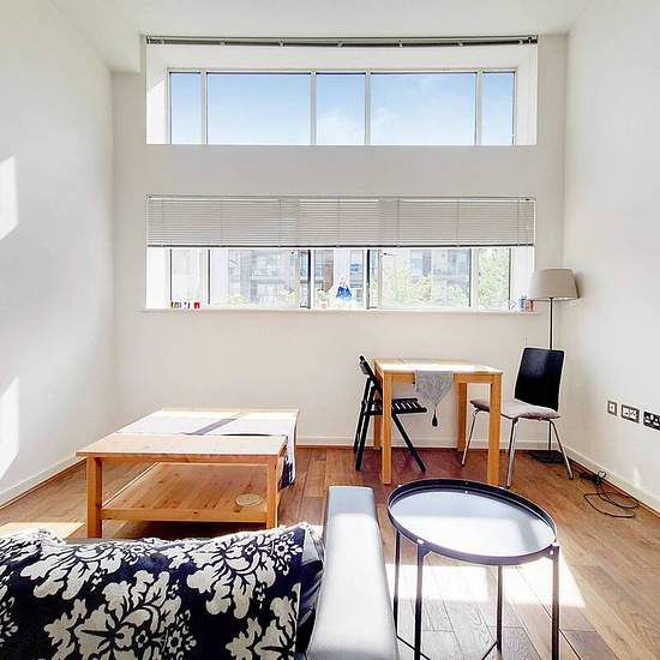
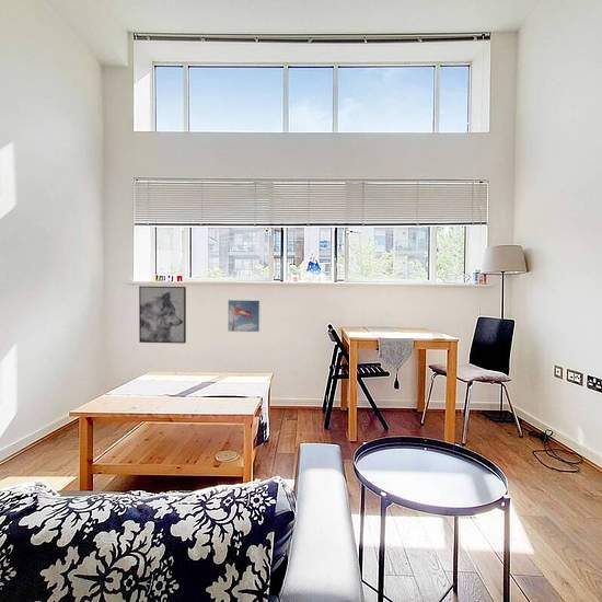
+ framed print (243, 315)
+ wall art (162, 314)
